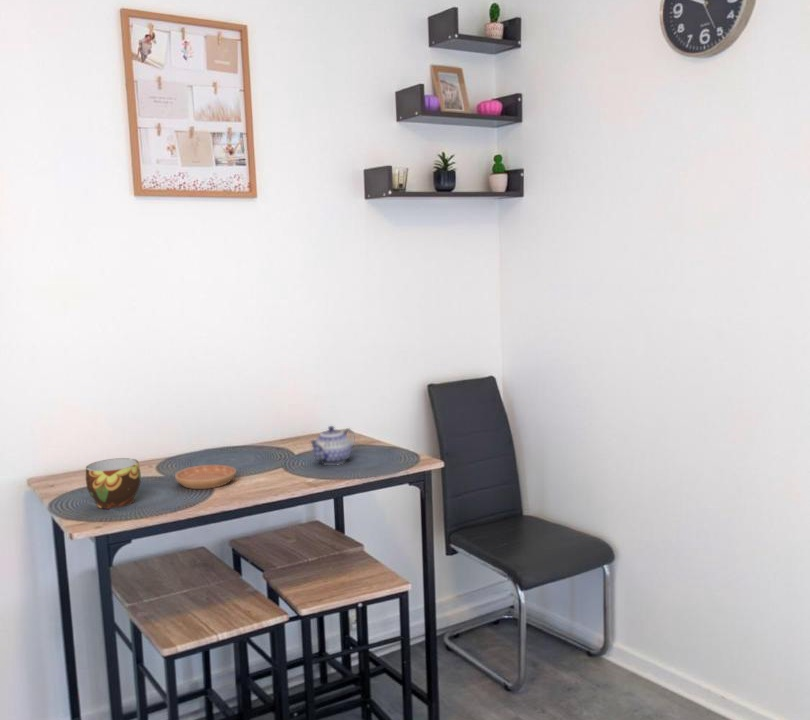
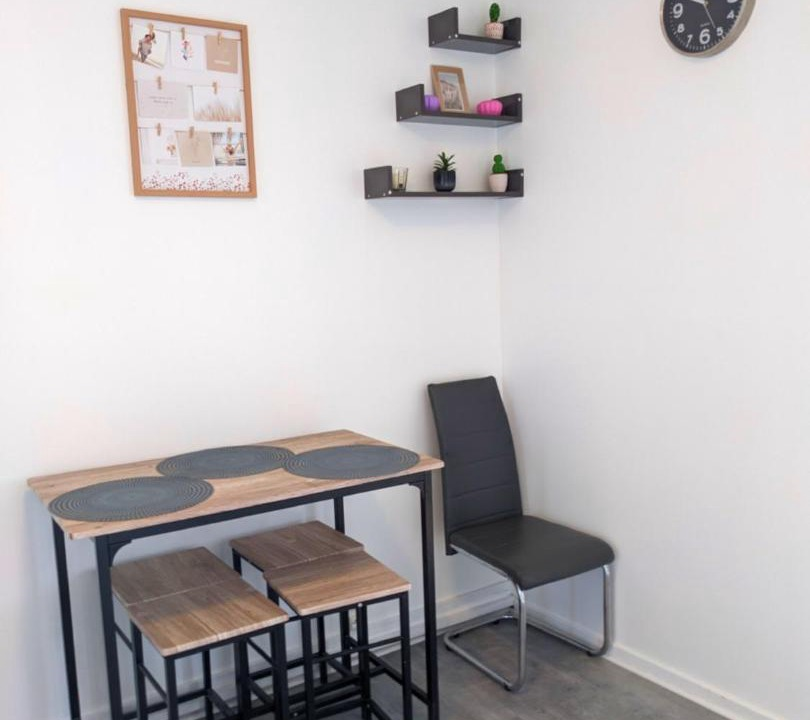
- saucer (206, 477)
- teapot (332, 444)
- cup (112, 483)
